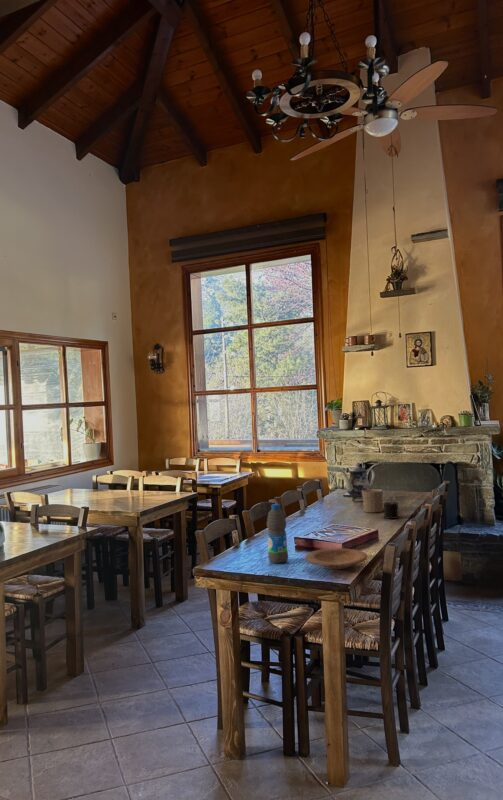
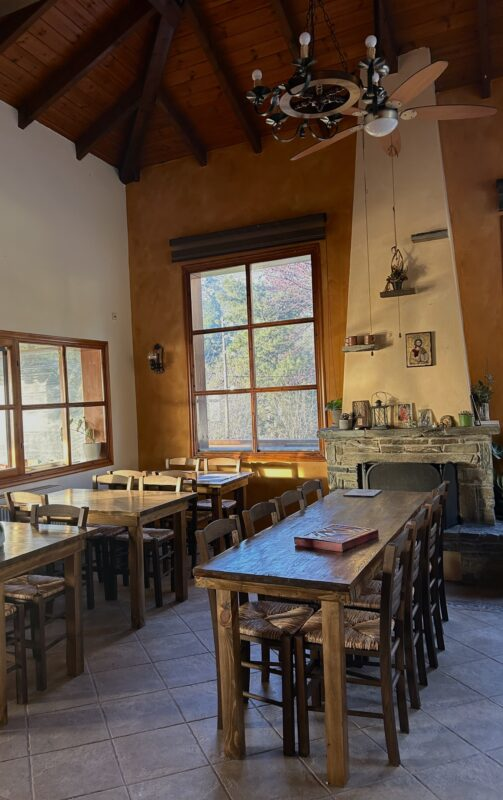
- plate (336, 560)
- water bottle (276, 532)
- cup (372, 500)
- teapot (358, 480)
- candle (390, 506)
